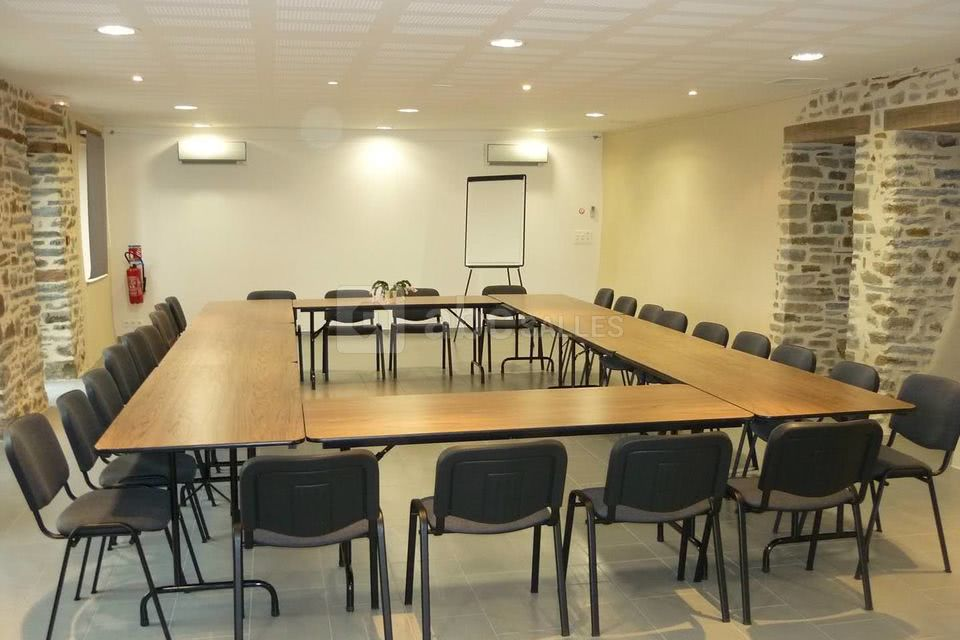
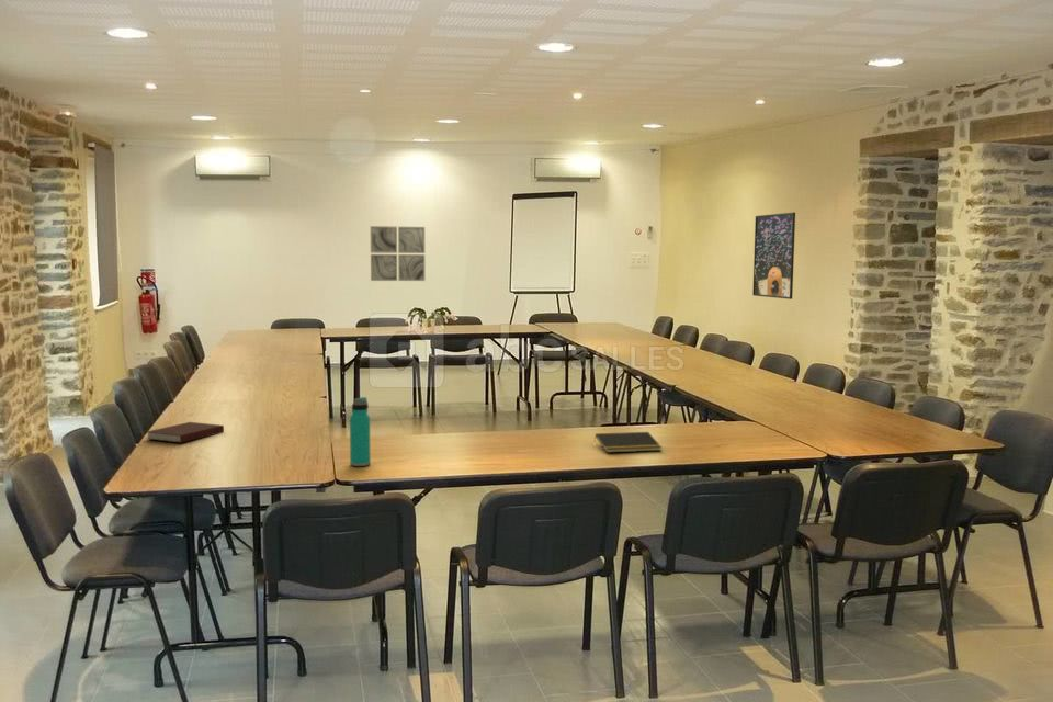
+ notepad (627, 441)
+ notebook (185, 431)
+ water bottle (360, 431)
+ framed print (772, 256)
+ wall art (398, 252)
